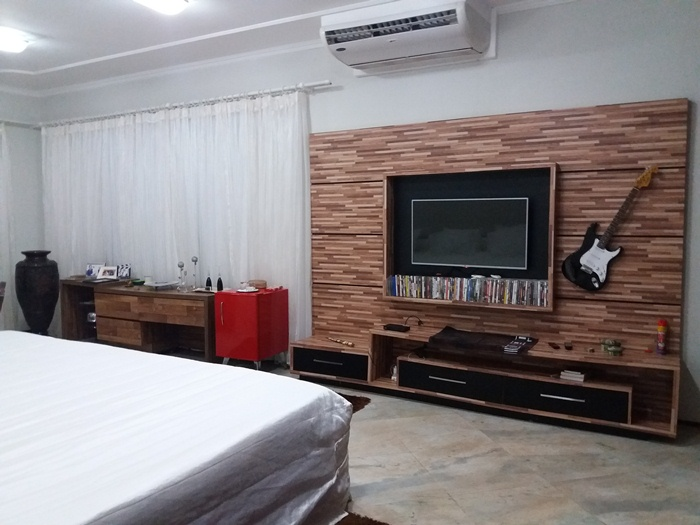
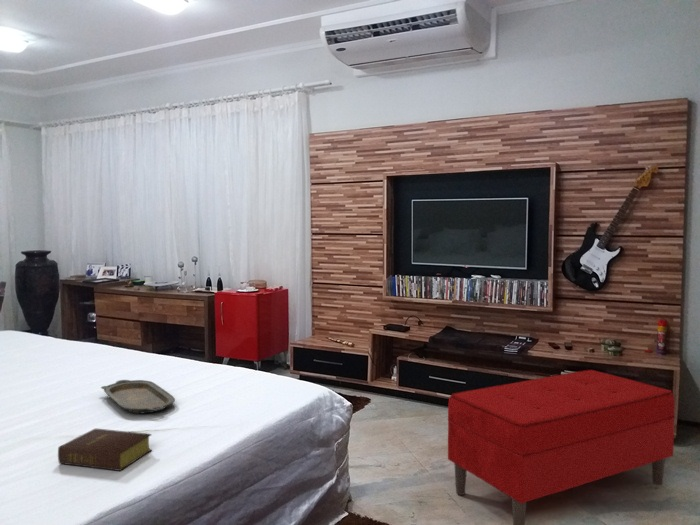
+ serving tray (138, 396)
+ bench (561, 440)
+ bible (106, 448)
